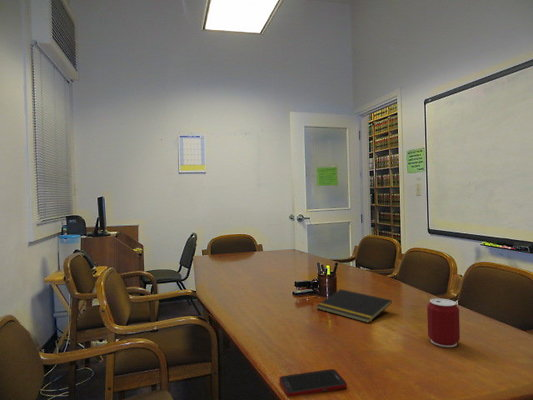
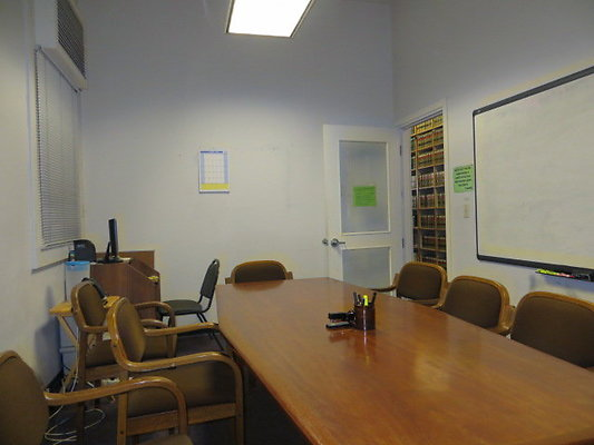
- cell phone (312, 382)
- notepad (353, 304)
- can (442, 321)
